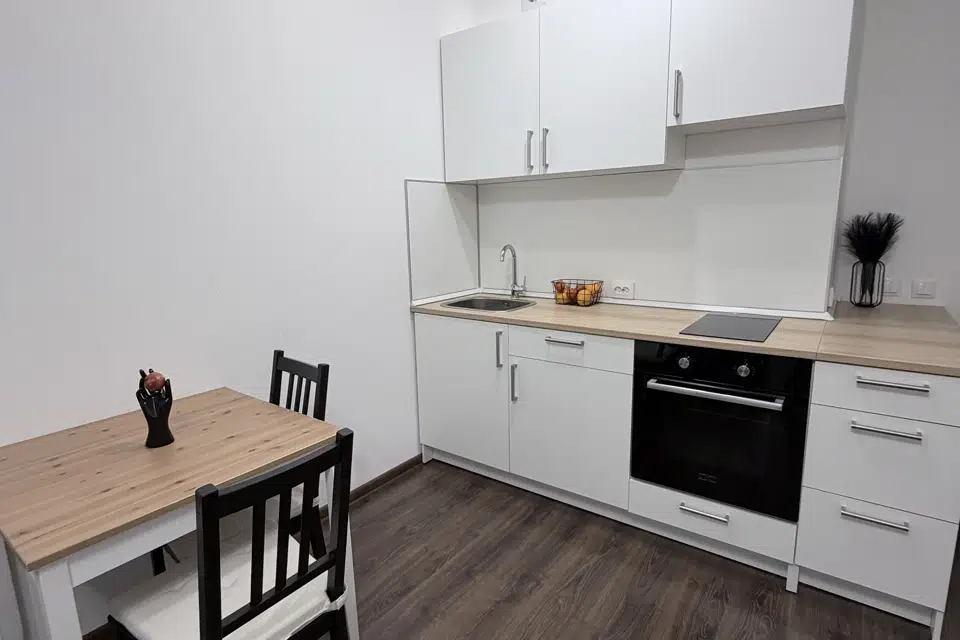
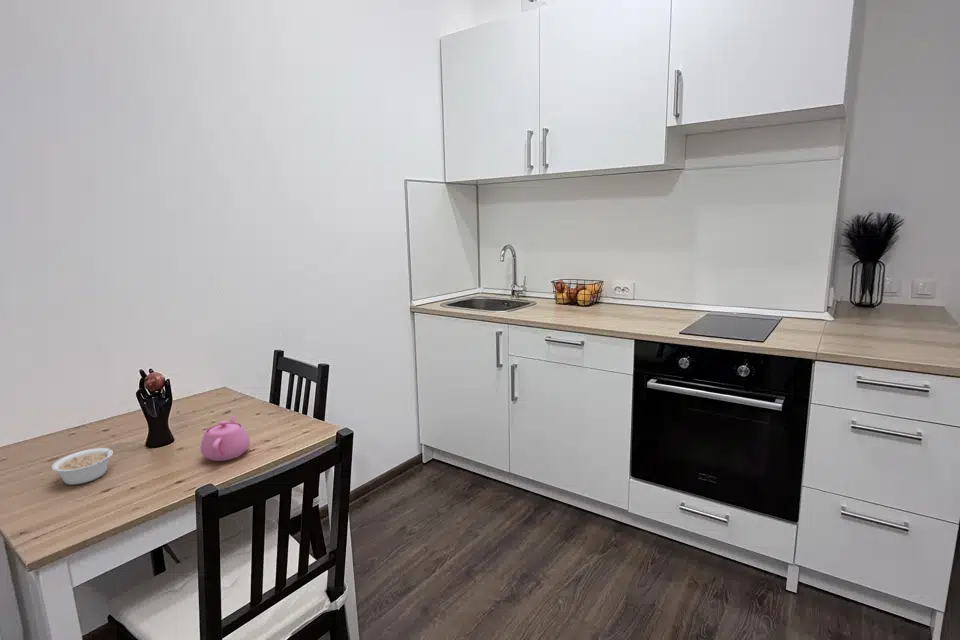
+ legume (85, 464)
+ teapot (225, 437)
